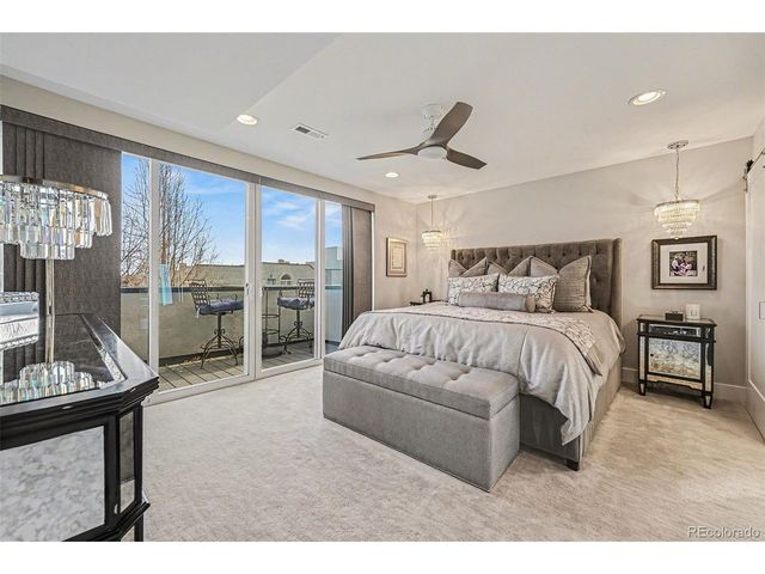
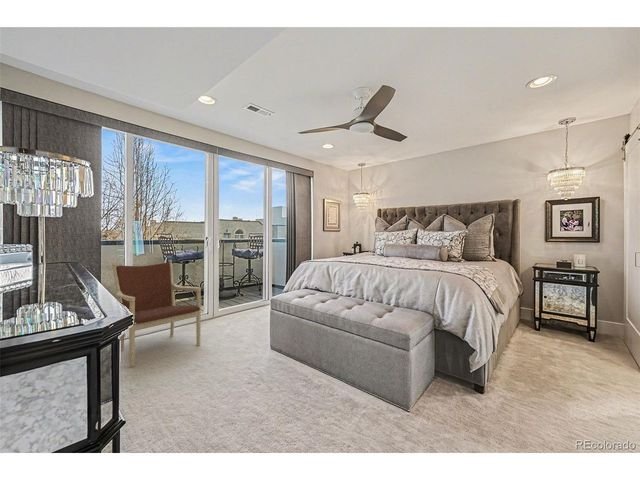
+ armchair (155, 305)
